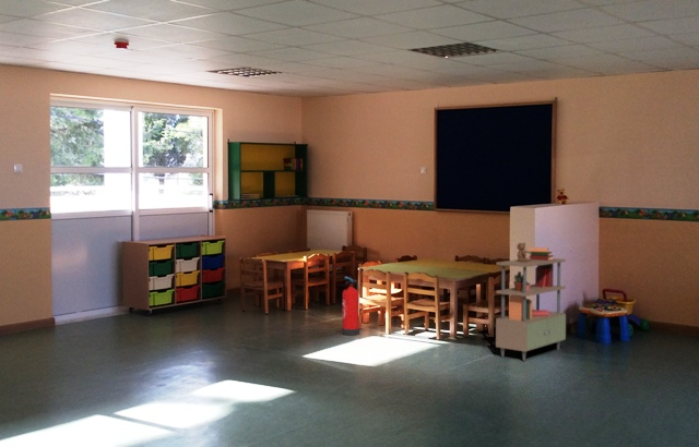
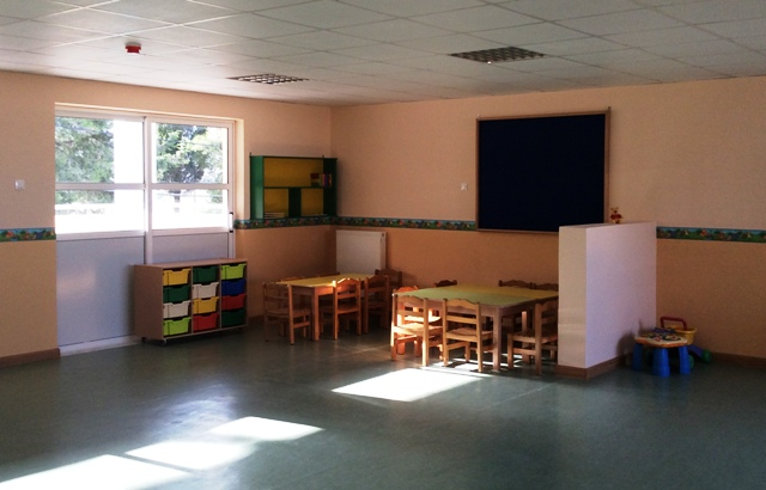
- shelving unit (532, 294)
- fire extinguisher (352, 303)
